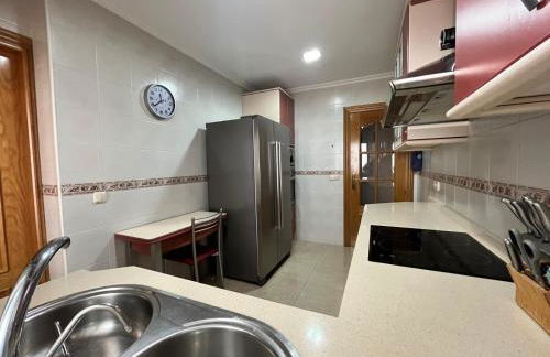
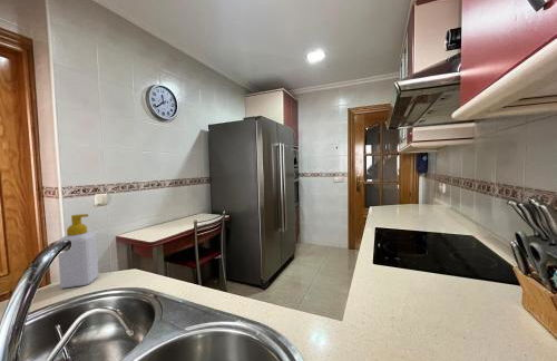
+ soap bottle (78, 248)
